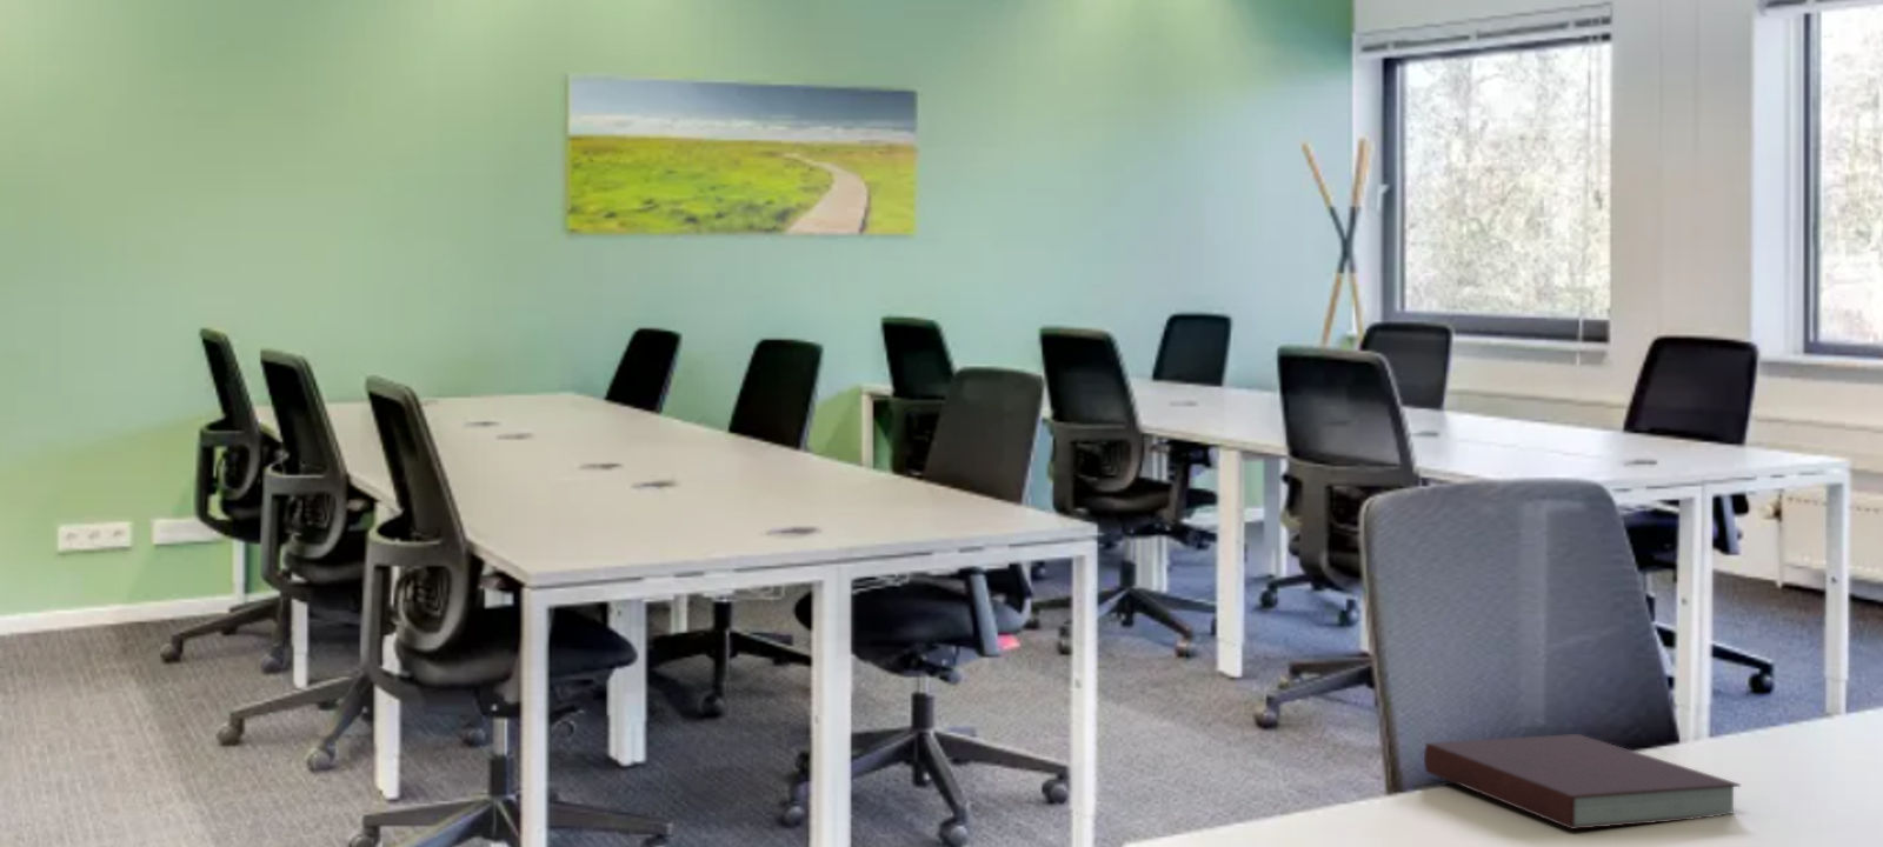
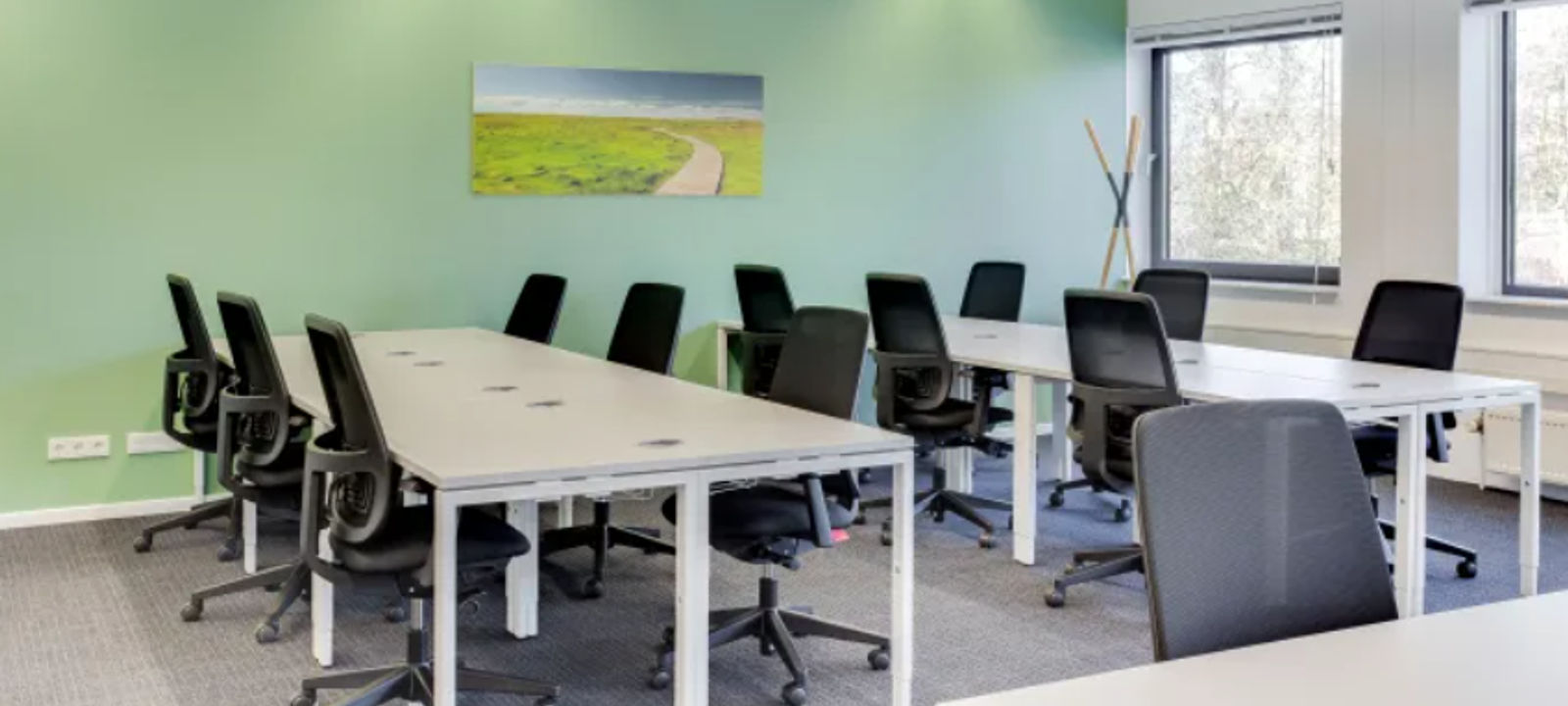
- notebook (1573, 777)
